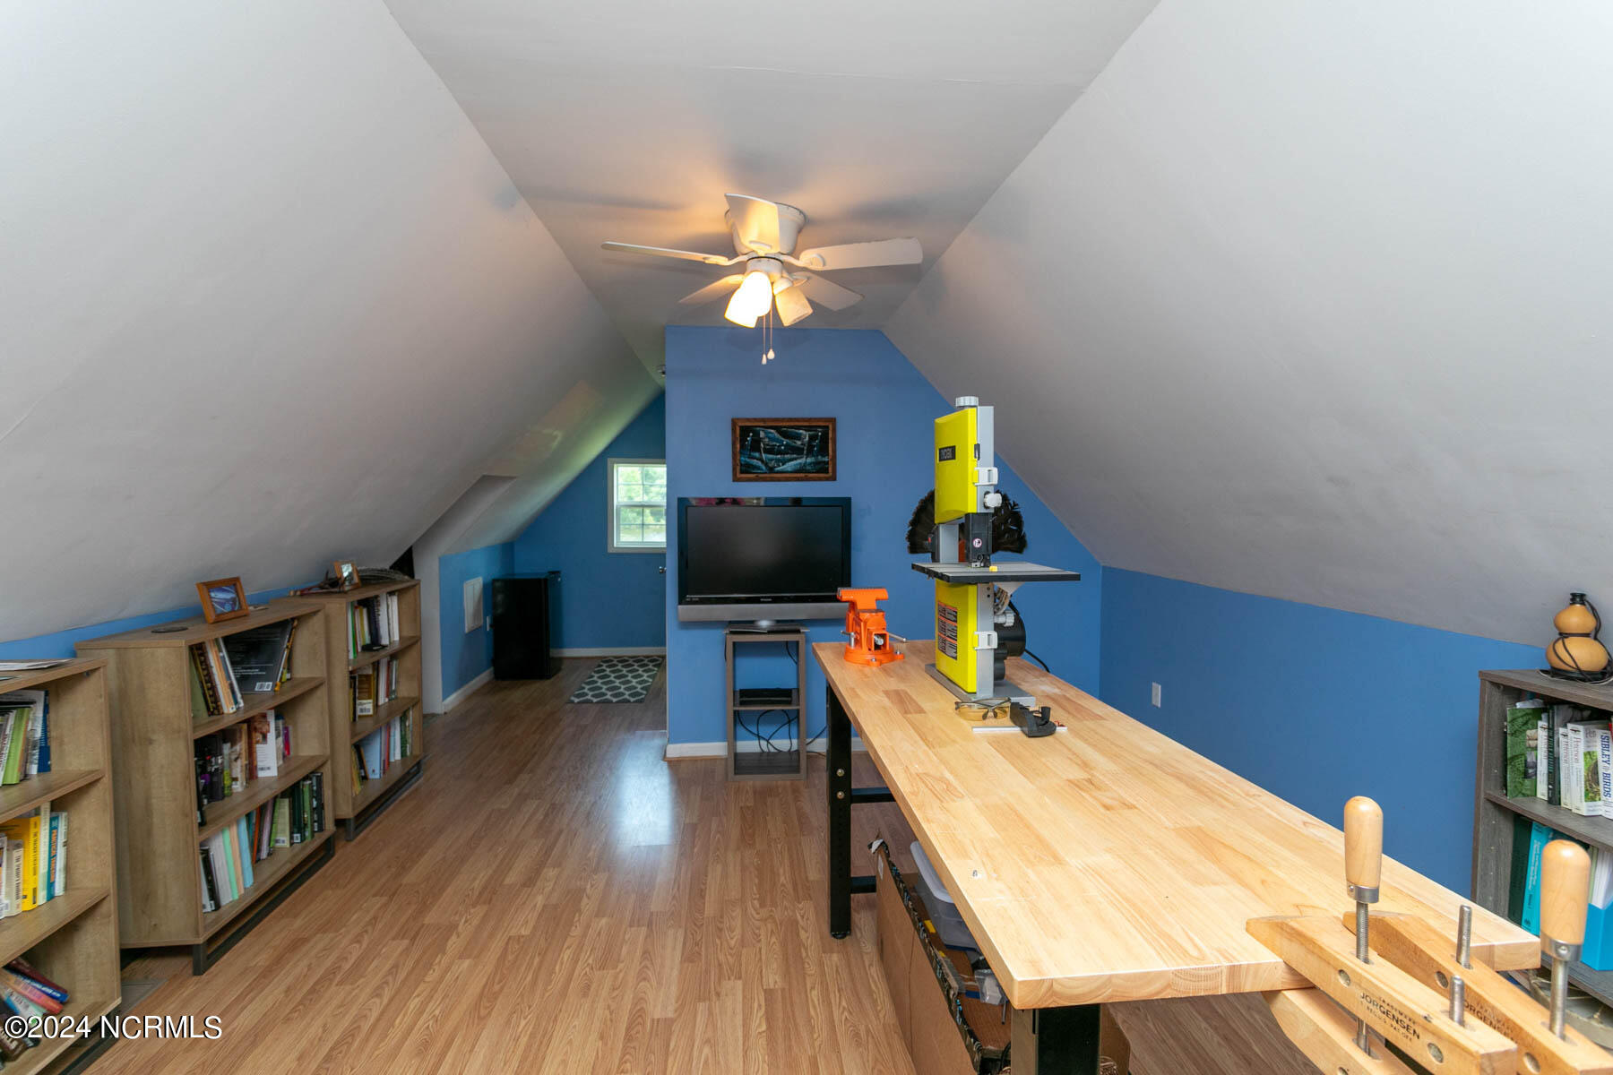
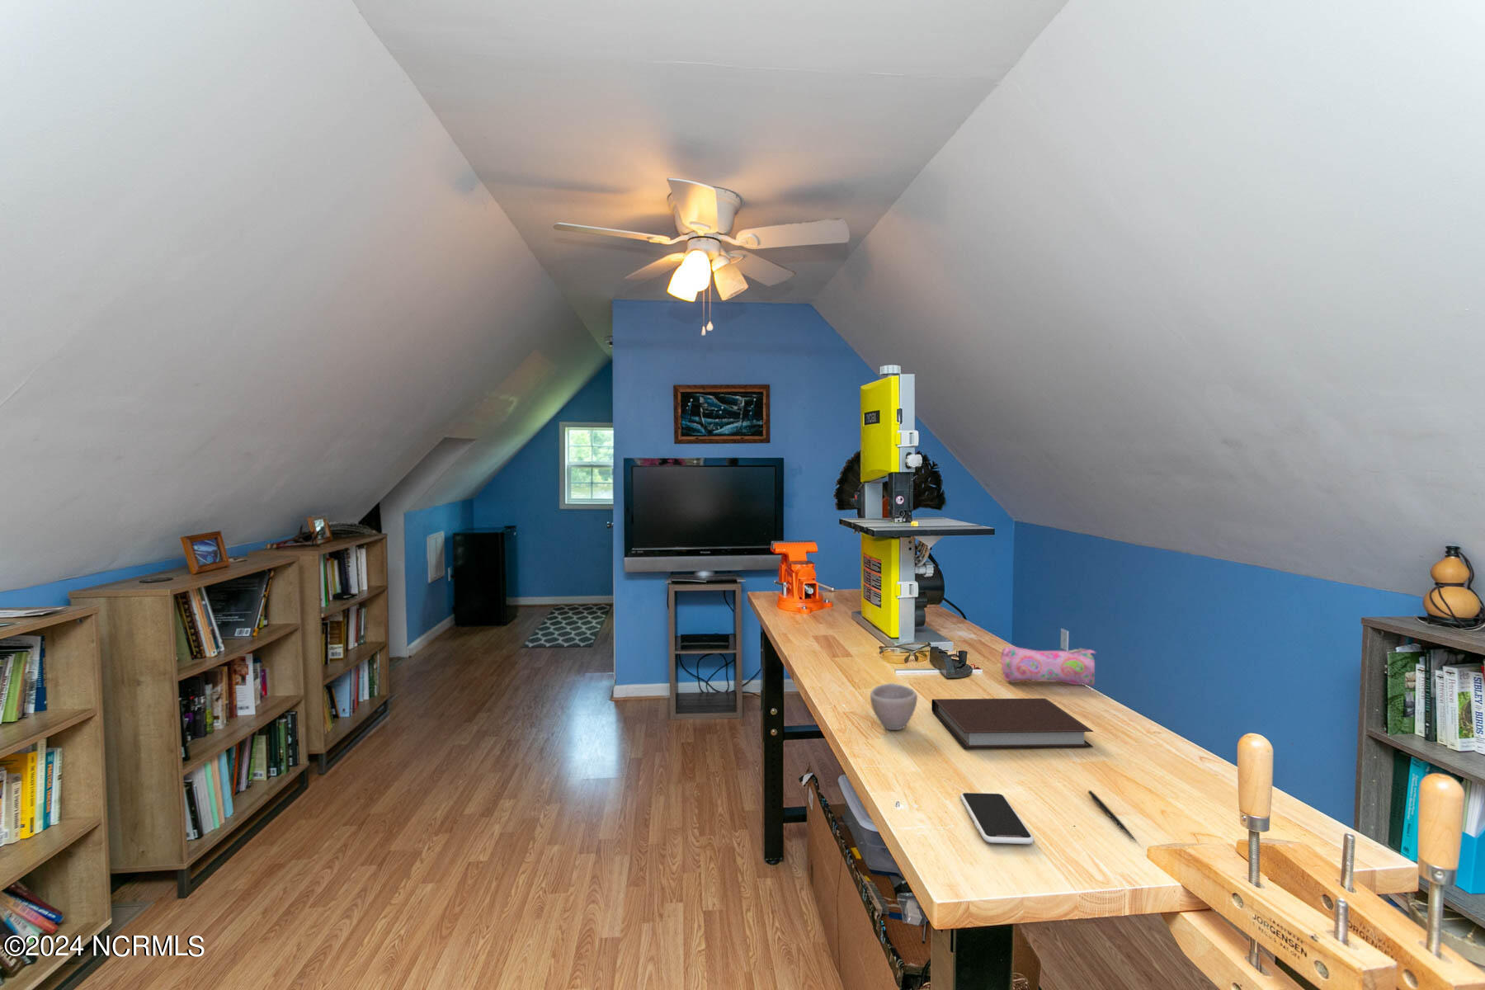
+ cup (891, 706)
+ notebook (1007, 720)
+ pencil case (1047, 665)
+ pen (1110, 814)
+ smartphone (994, 815)
